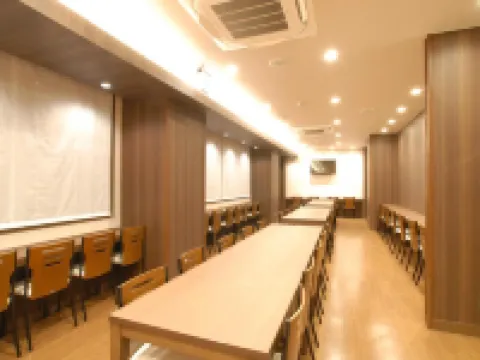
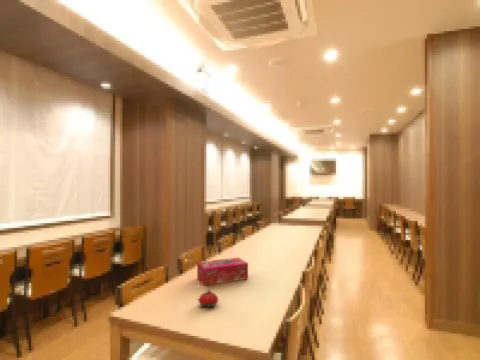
+ tissue box (222, 270)
+ flower (208, 289)
